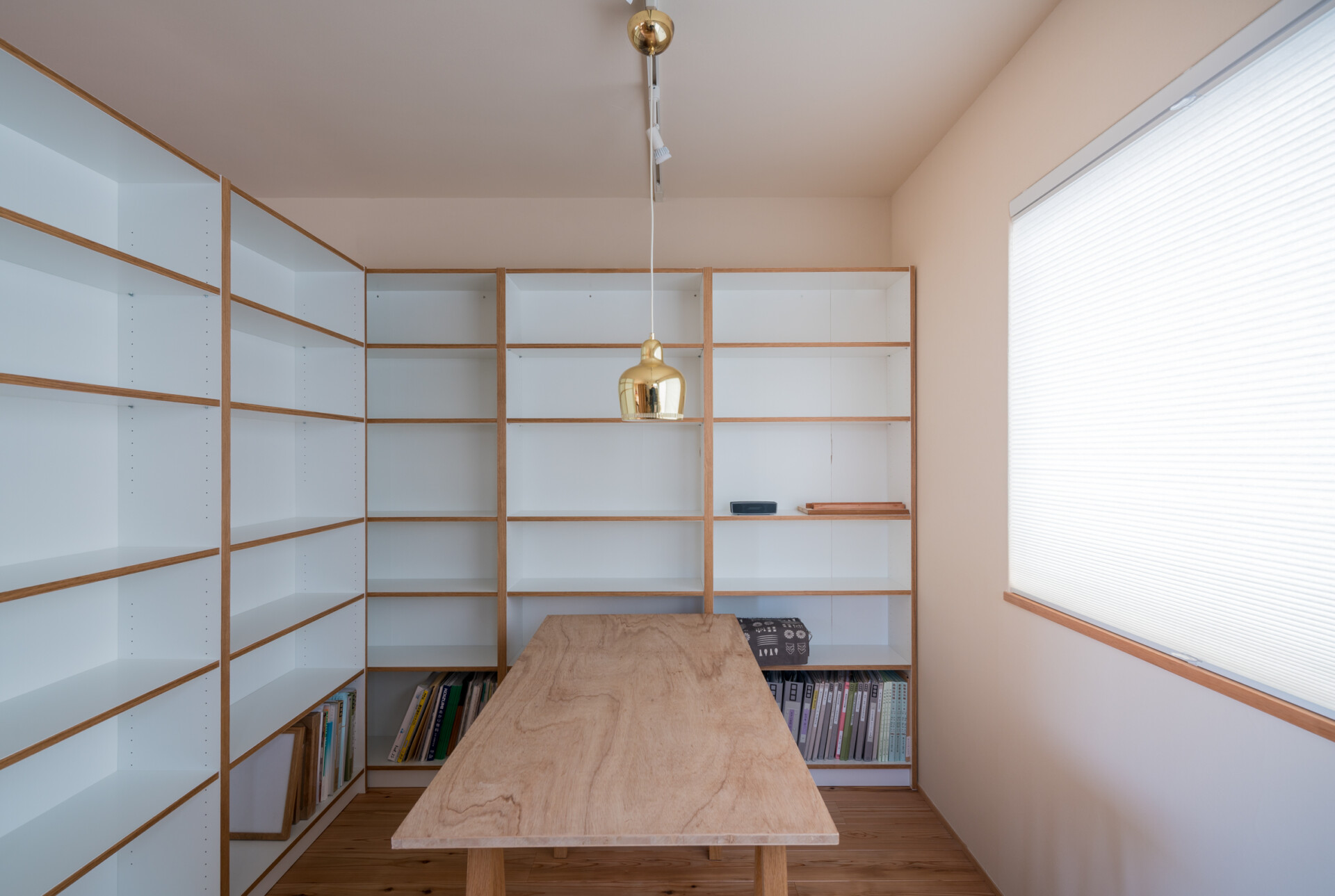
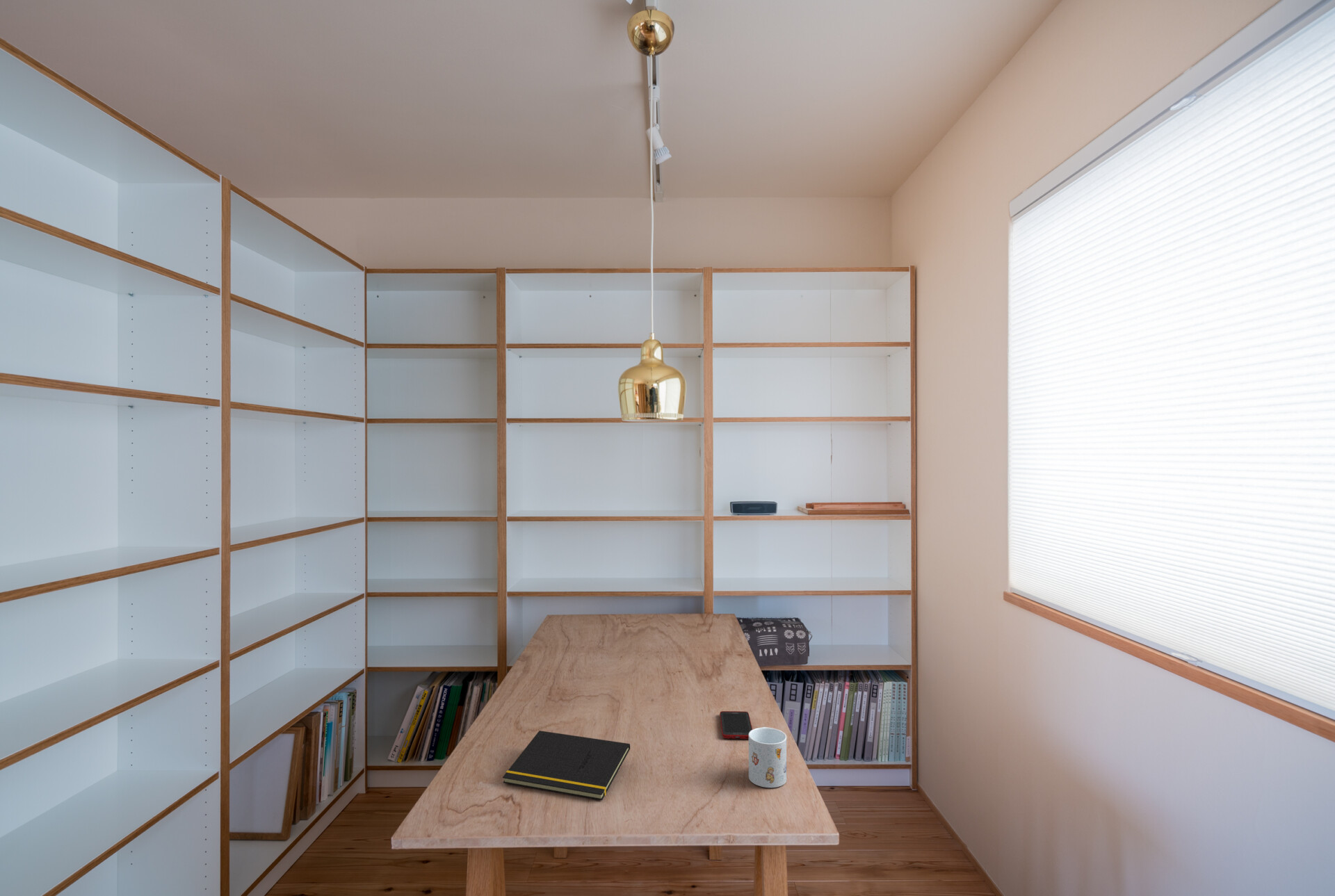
+ notepad (568, 763)
+ cell phone (736, 724)
+ mug (766, 752)
